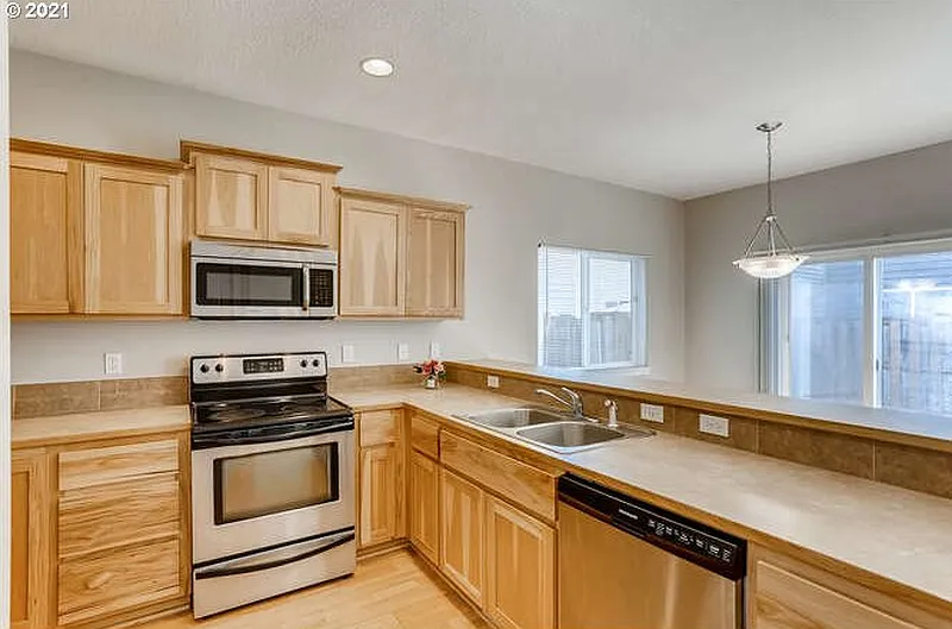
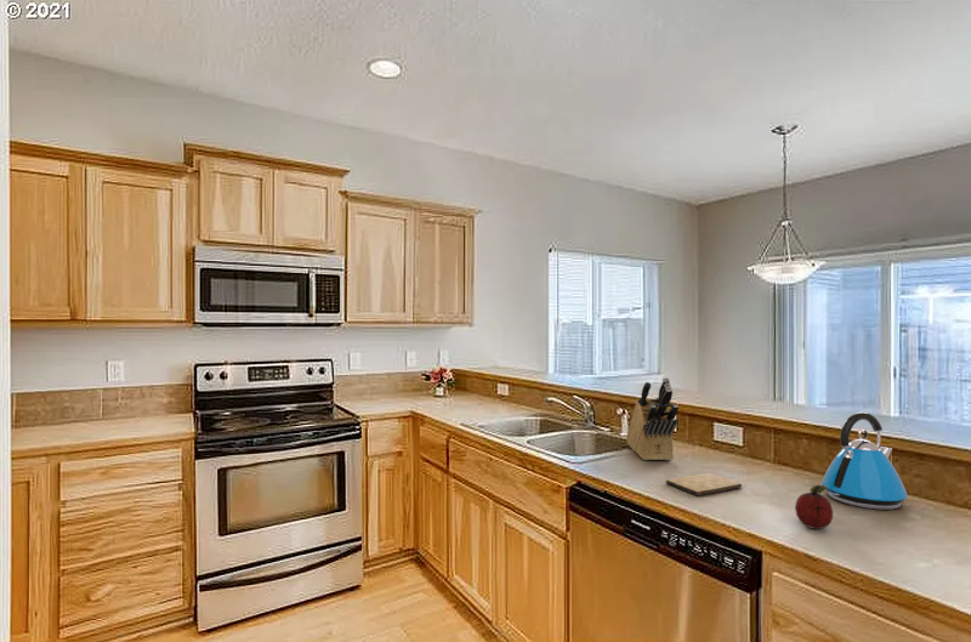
+ cutting board (703, 483)
+ knife block (651, 414)
+ kettle (861, 455)
+ fruit (814, 506)
